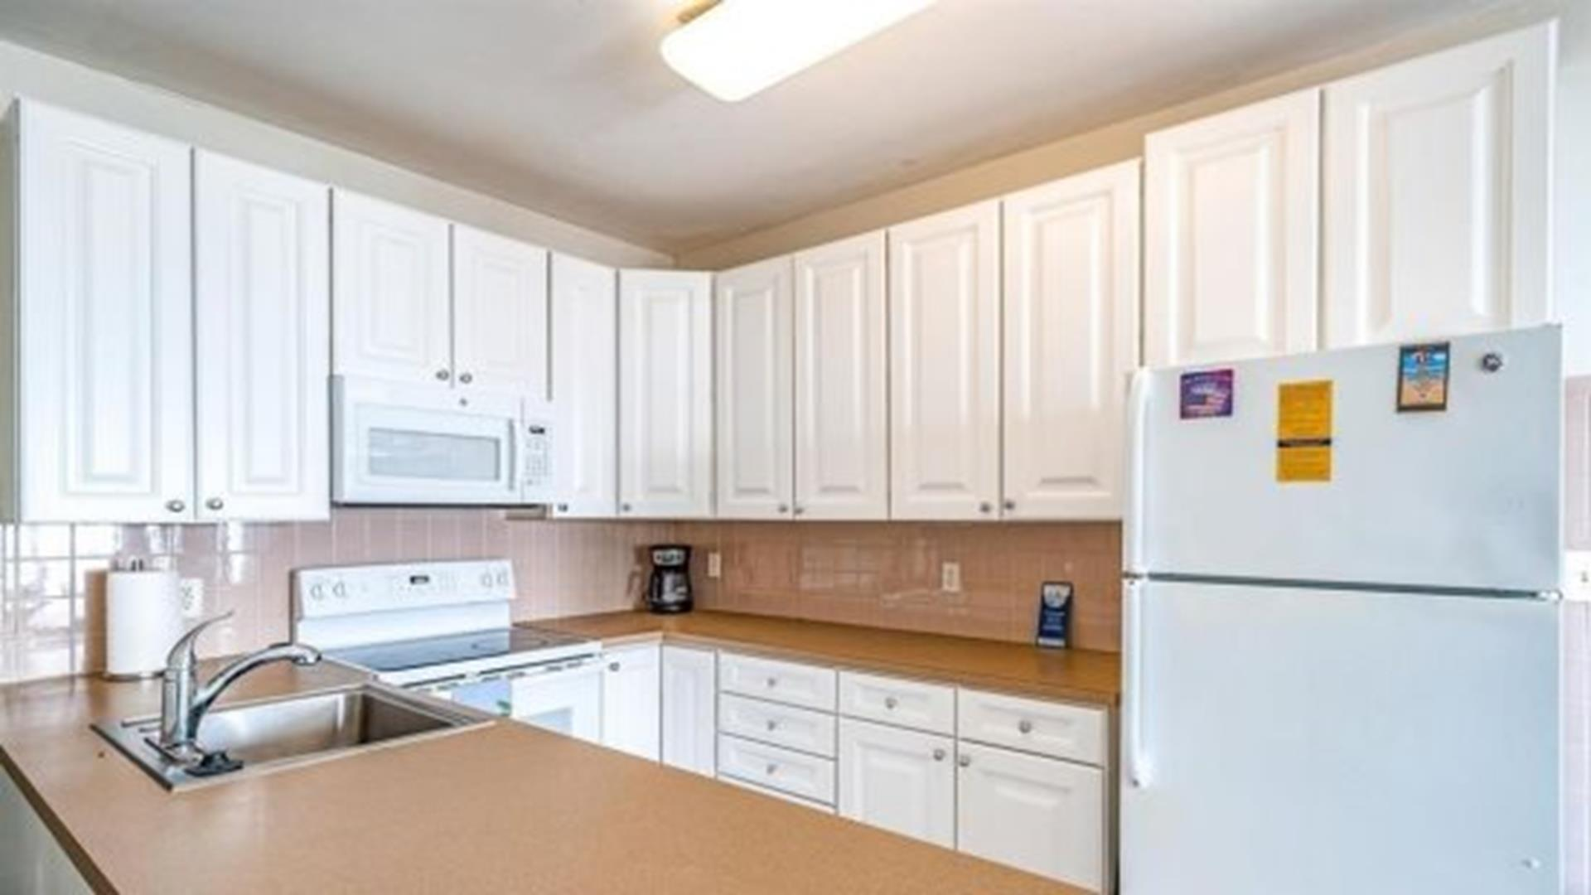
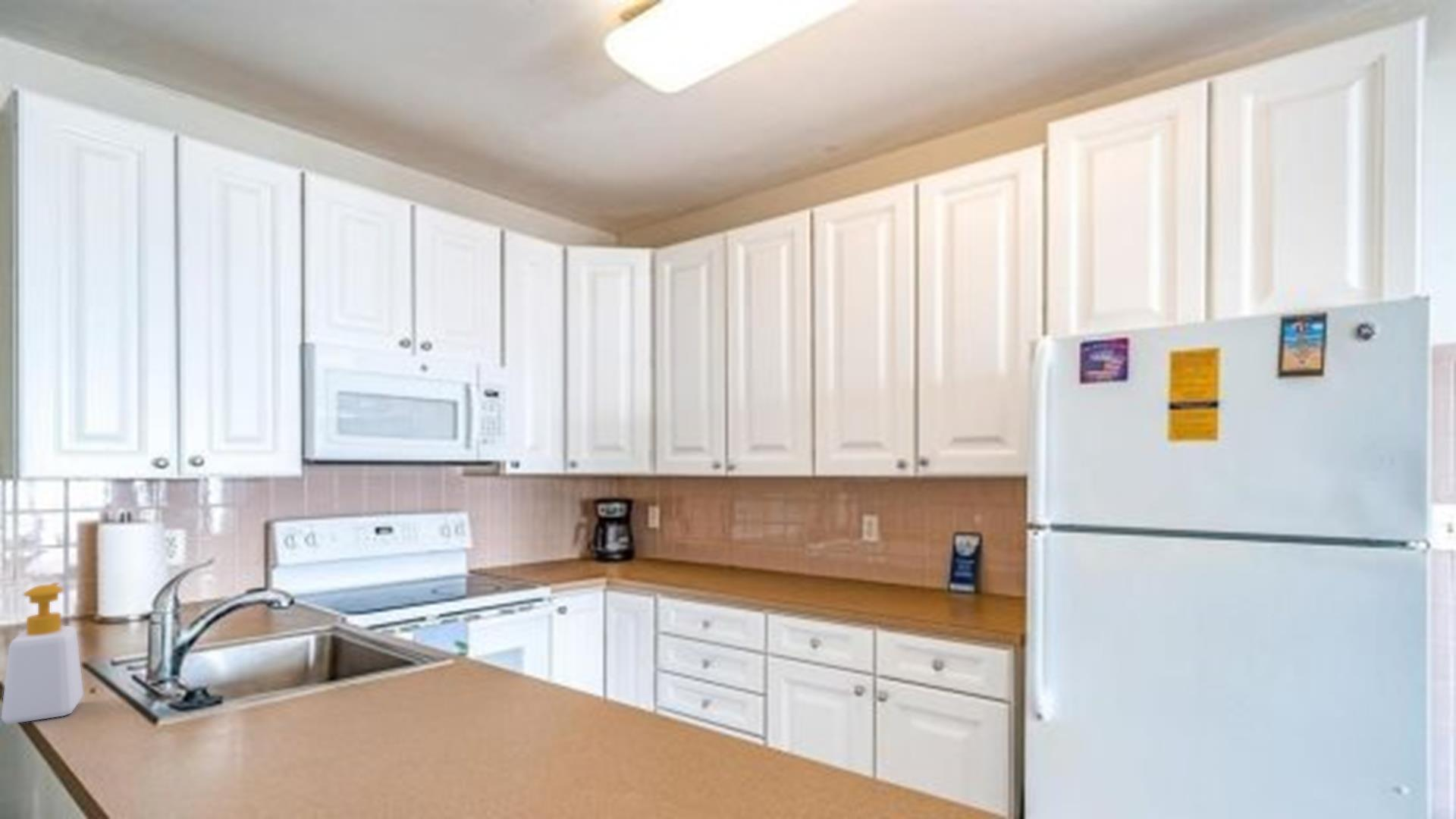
+ soap bottle (47, 645)
